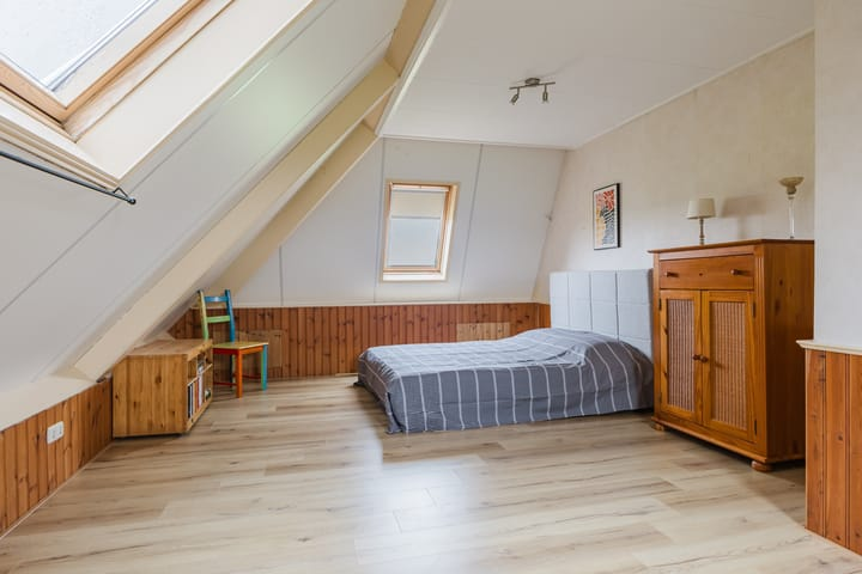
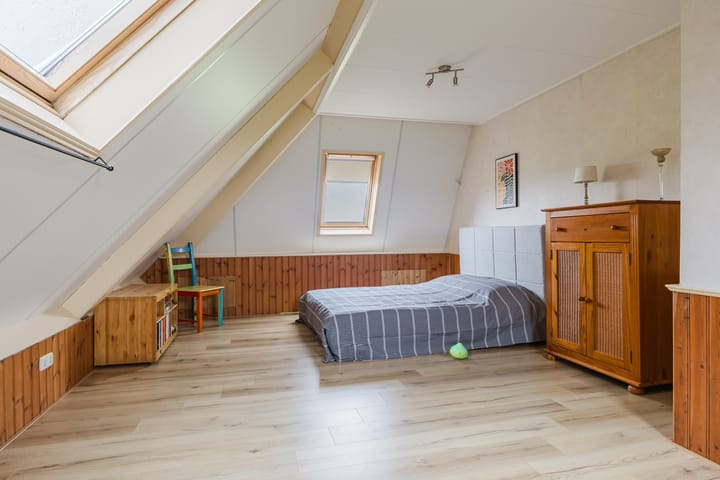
+ plush toy (458, 350)
